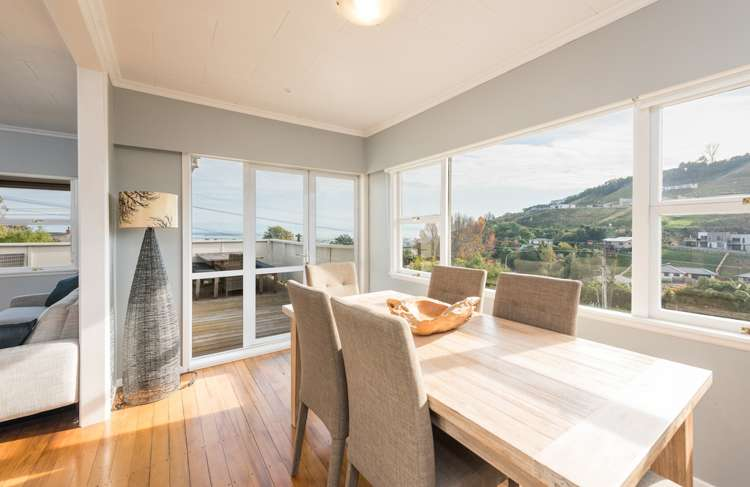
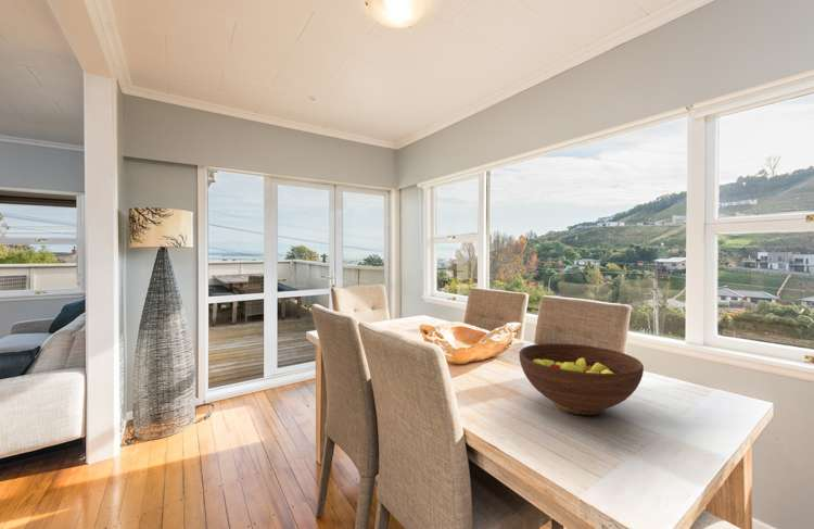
+ fruit bowl (576, 381)
